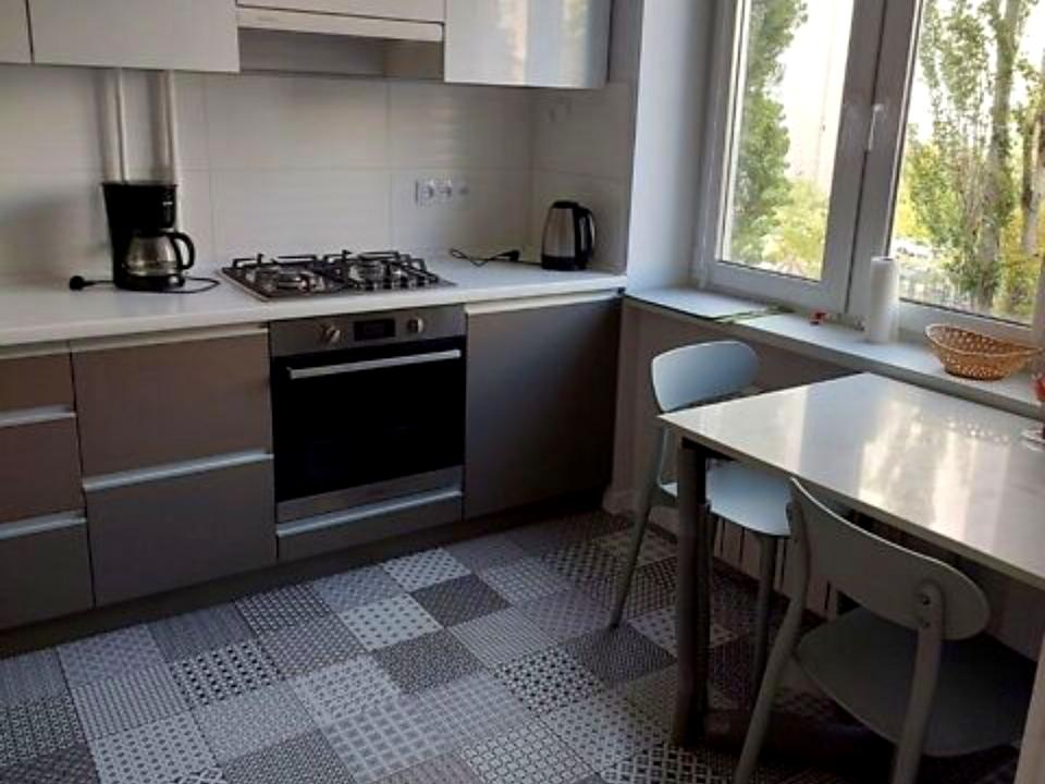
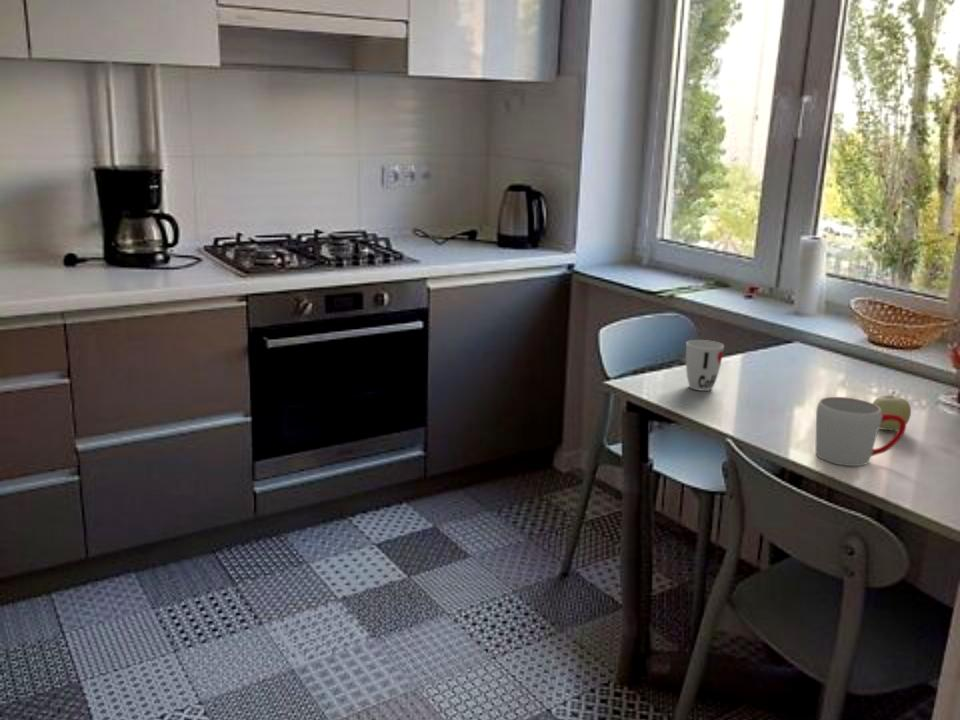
+ mug (859, 431)
+ cup (702, 365)
+ fruit (890, 409)
